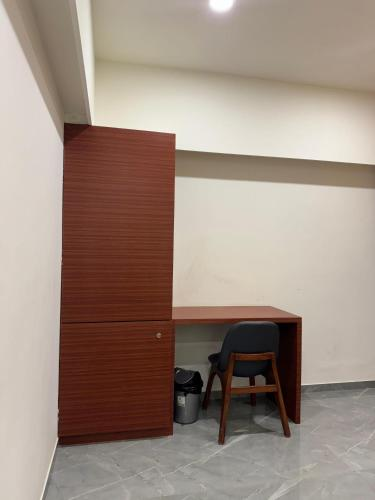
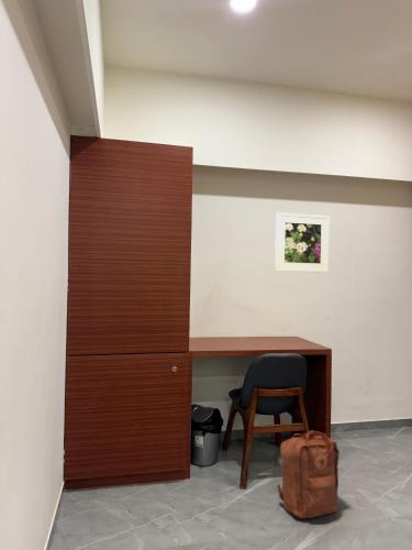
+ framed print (302, 243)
+ backpack (308, 469)
